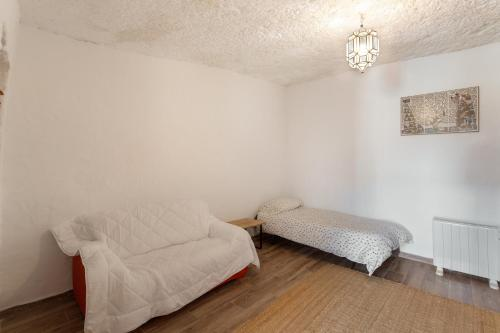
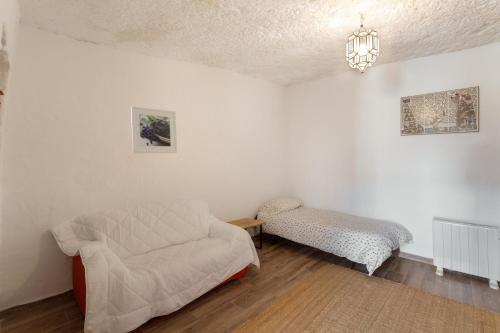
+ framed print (155, 131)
